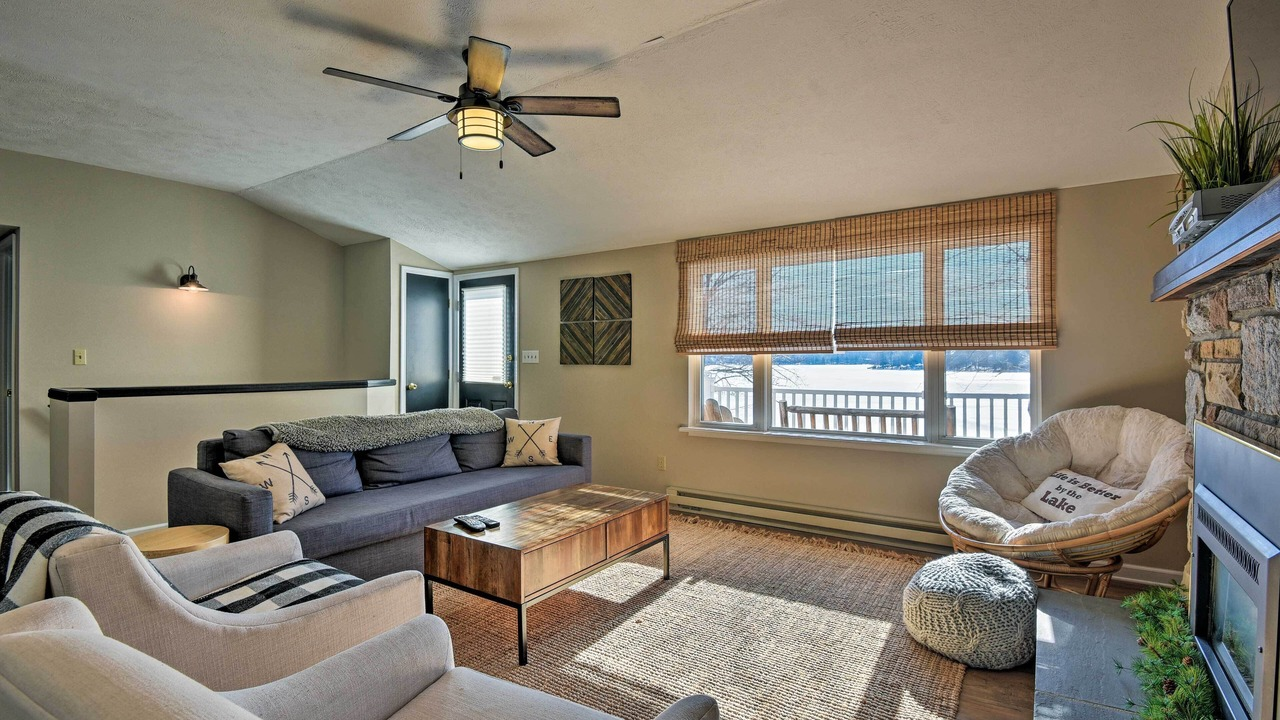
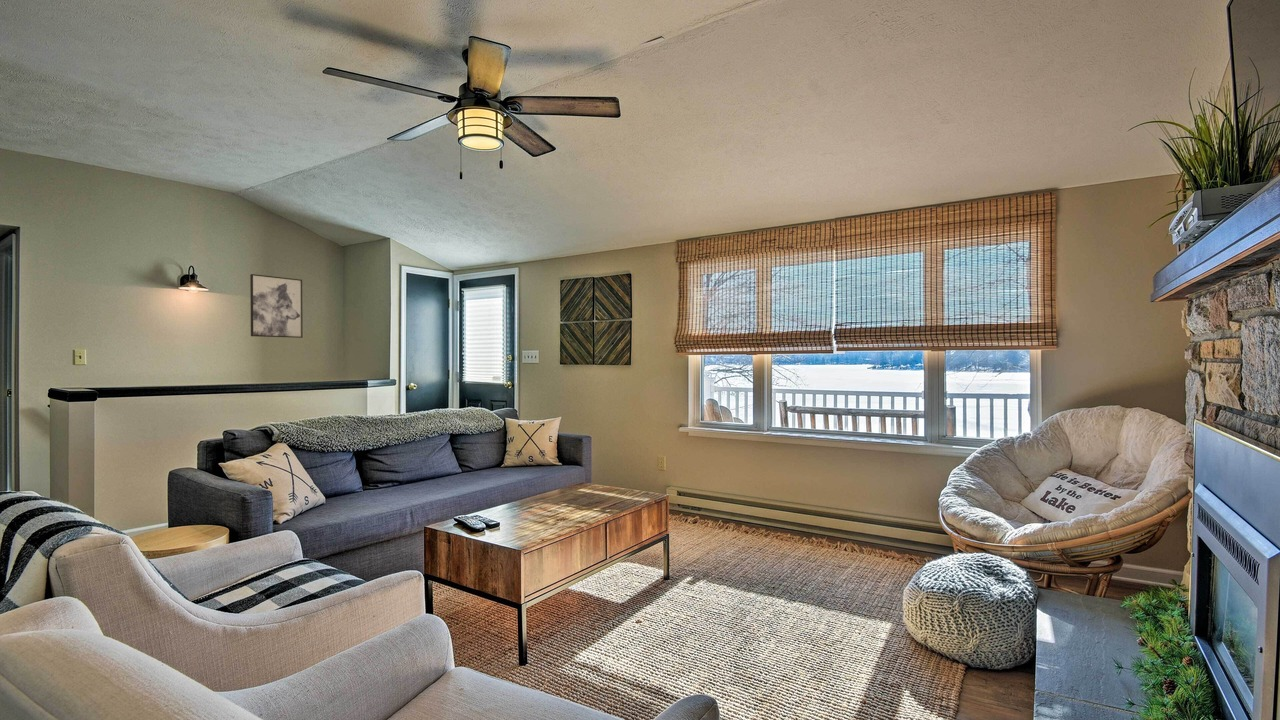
+ wall art (277, 307)
